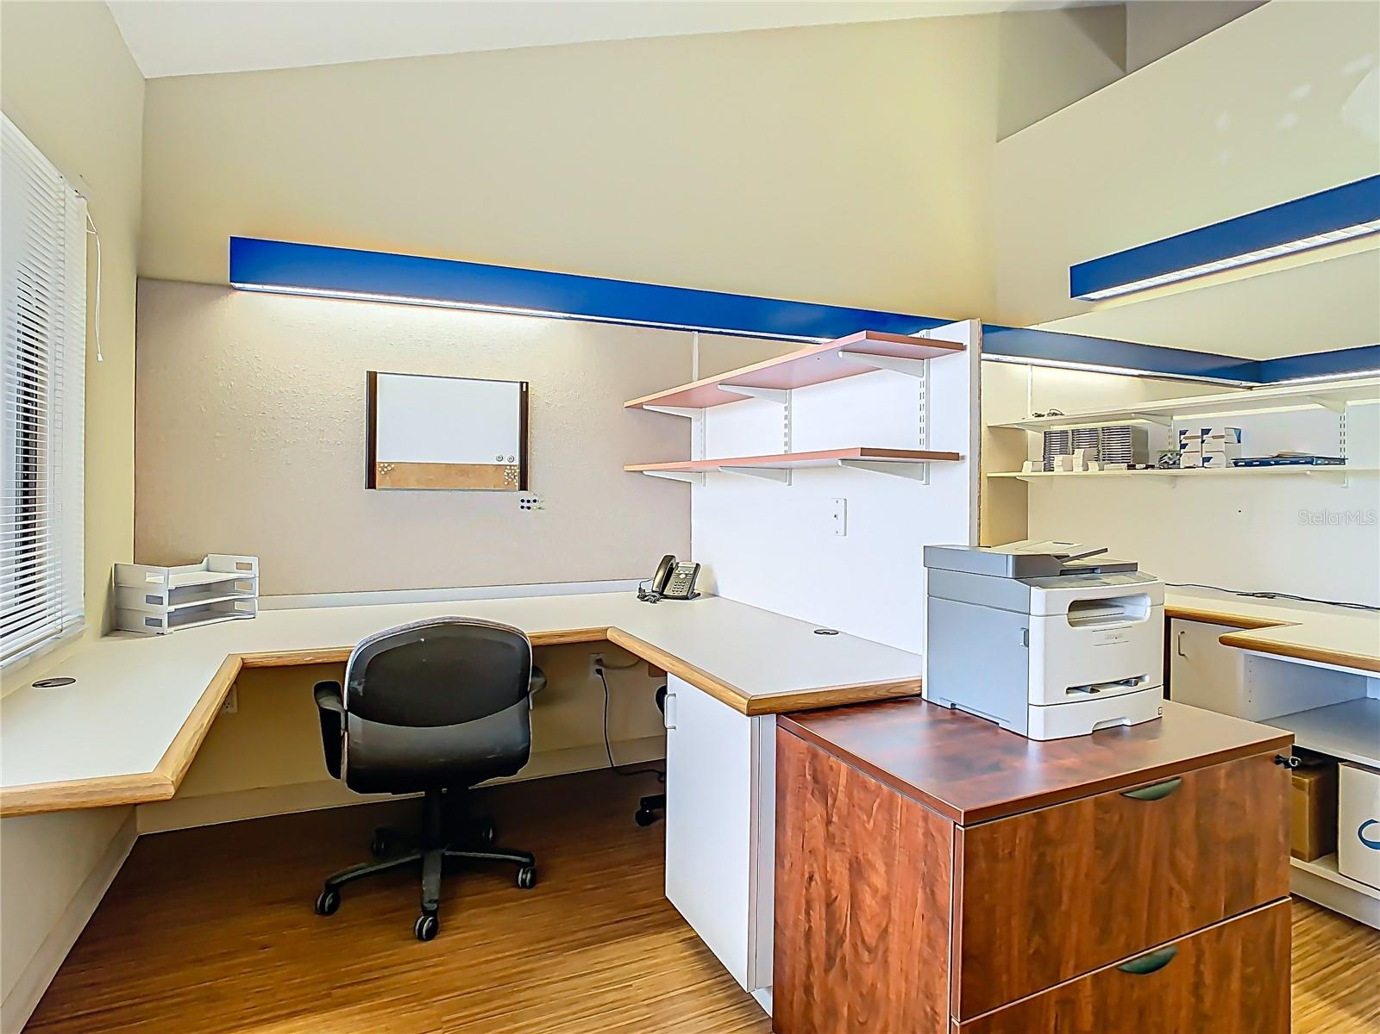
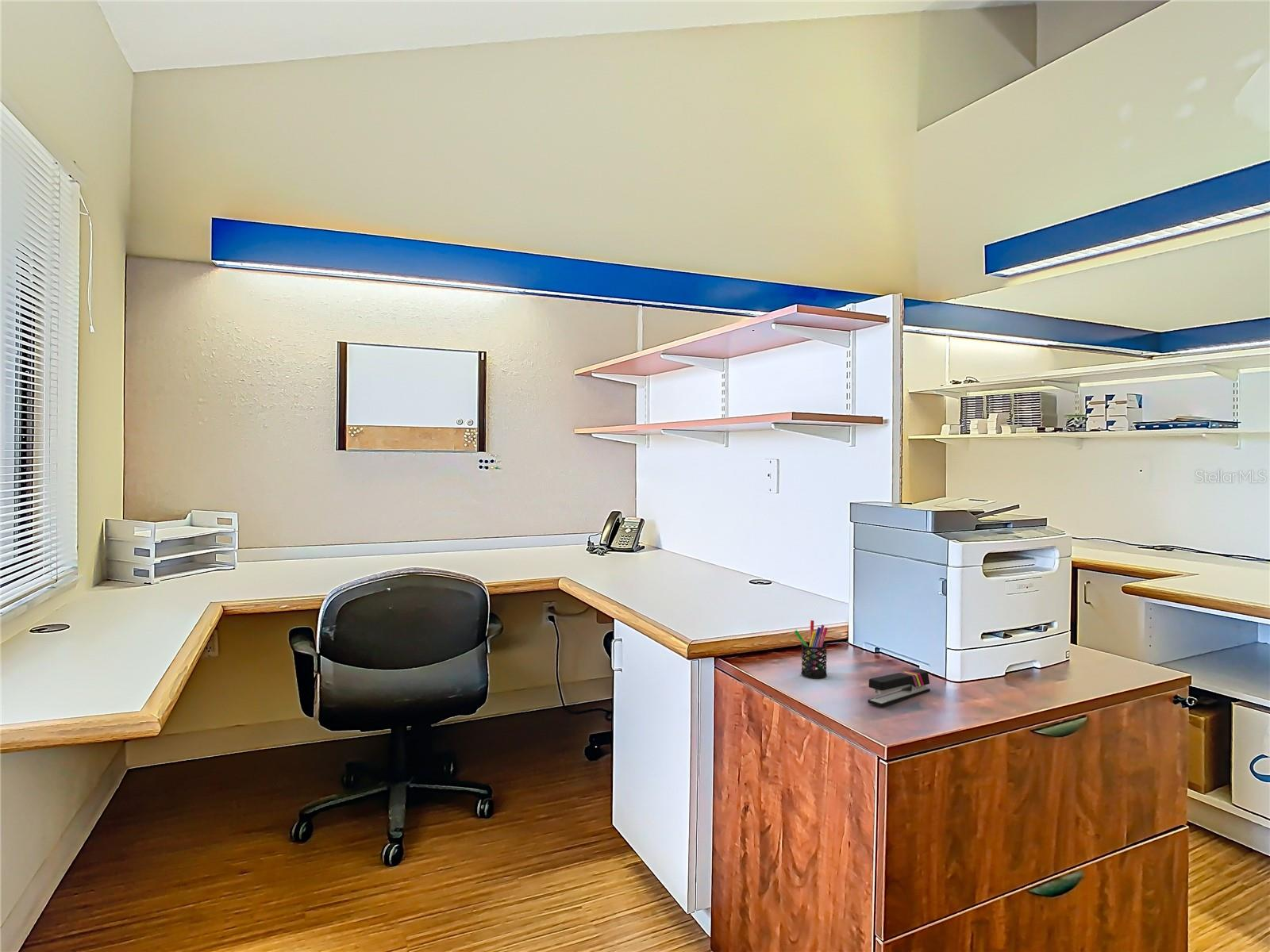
+ pen holder (810, 648)
+ stapler (899, 685)
